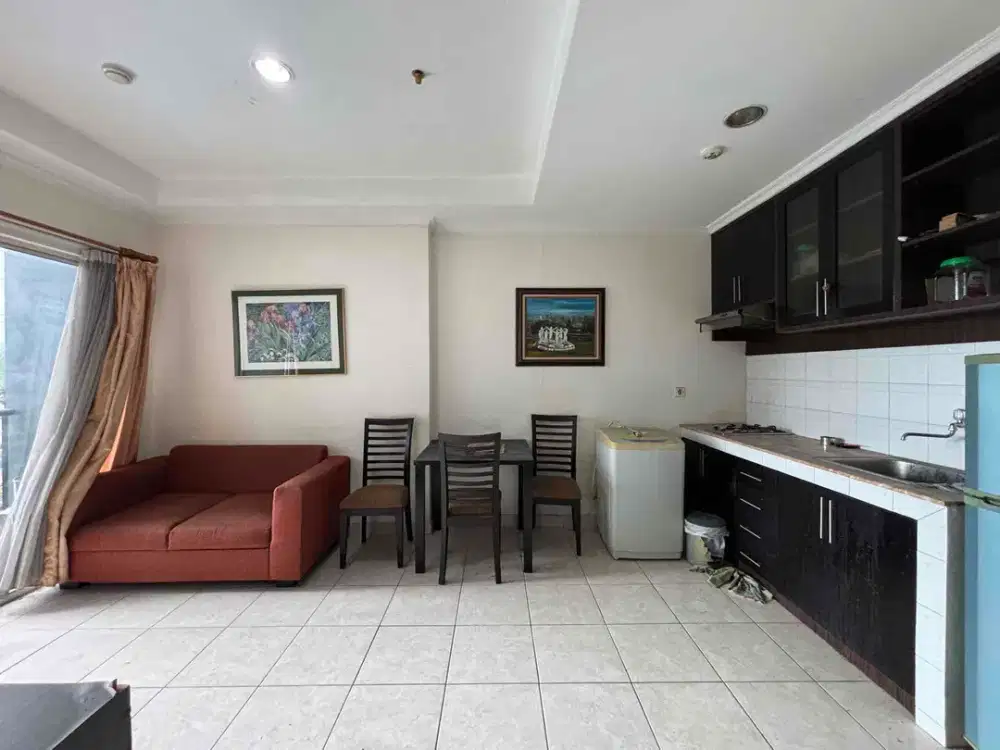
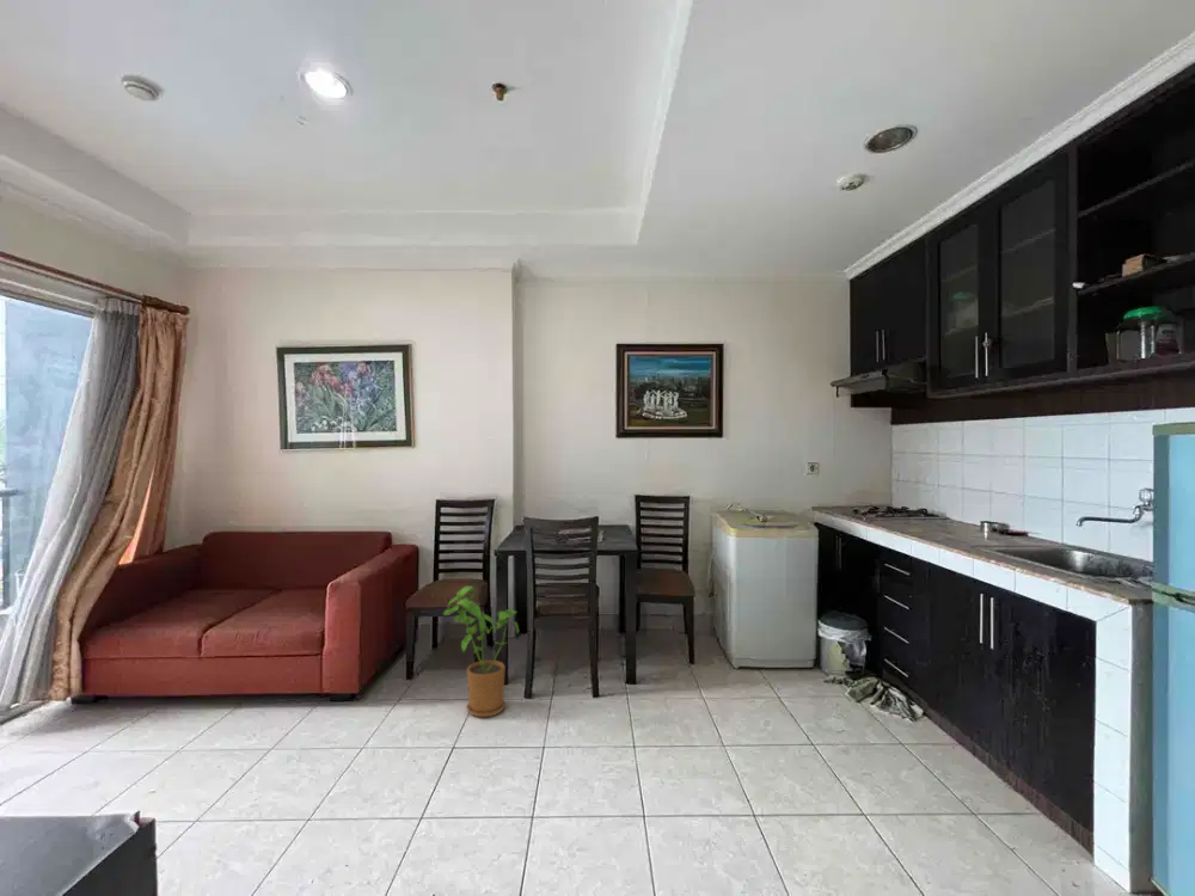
+ house plant (482, 646)
